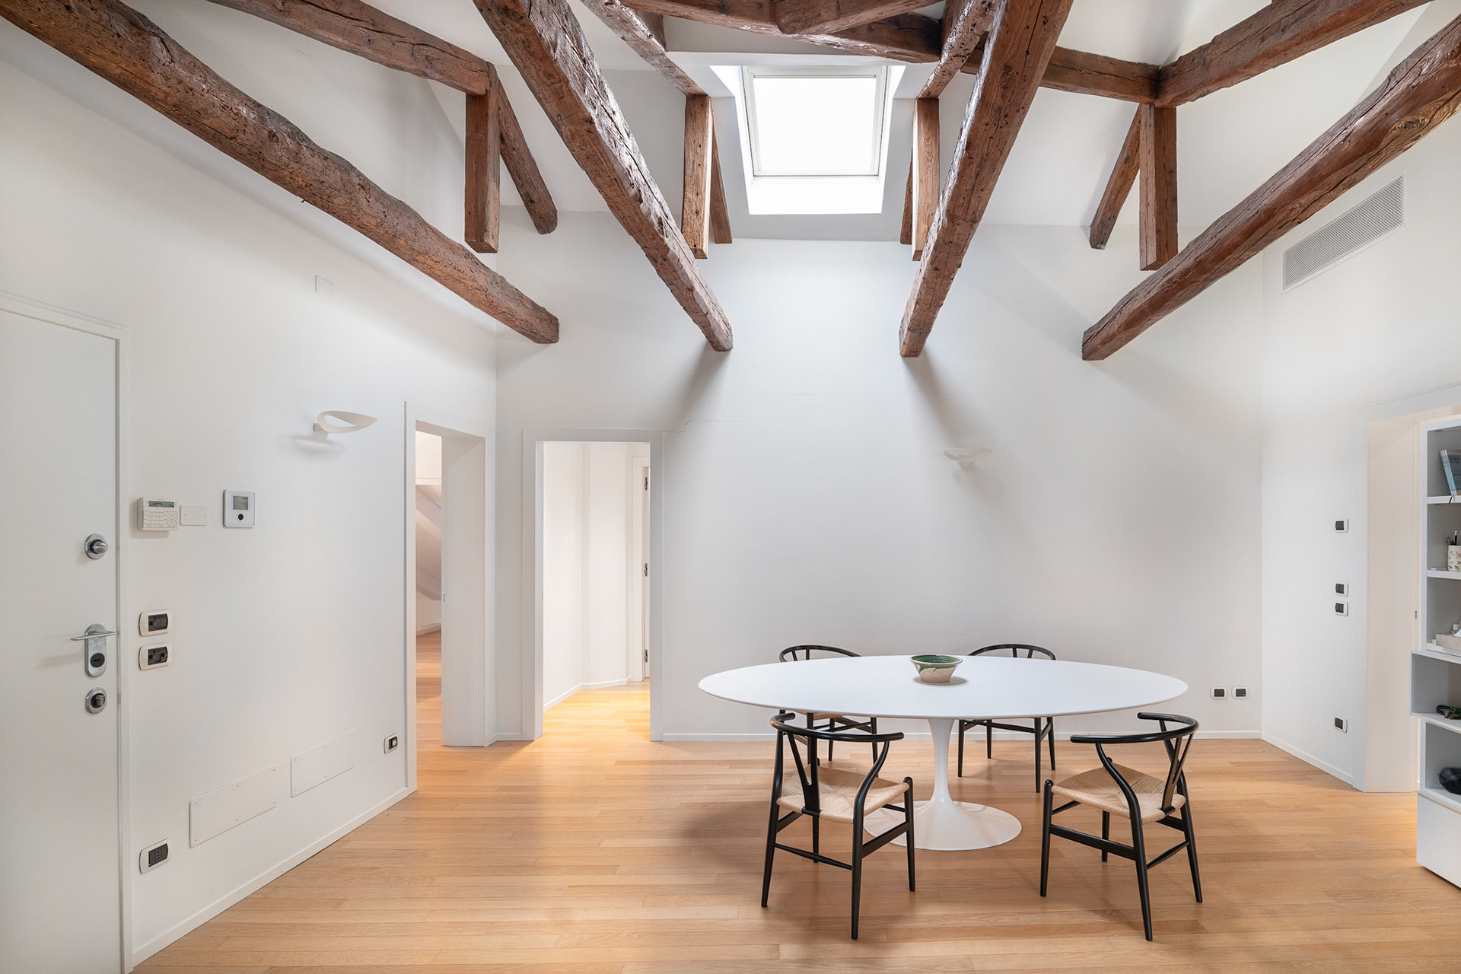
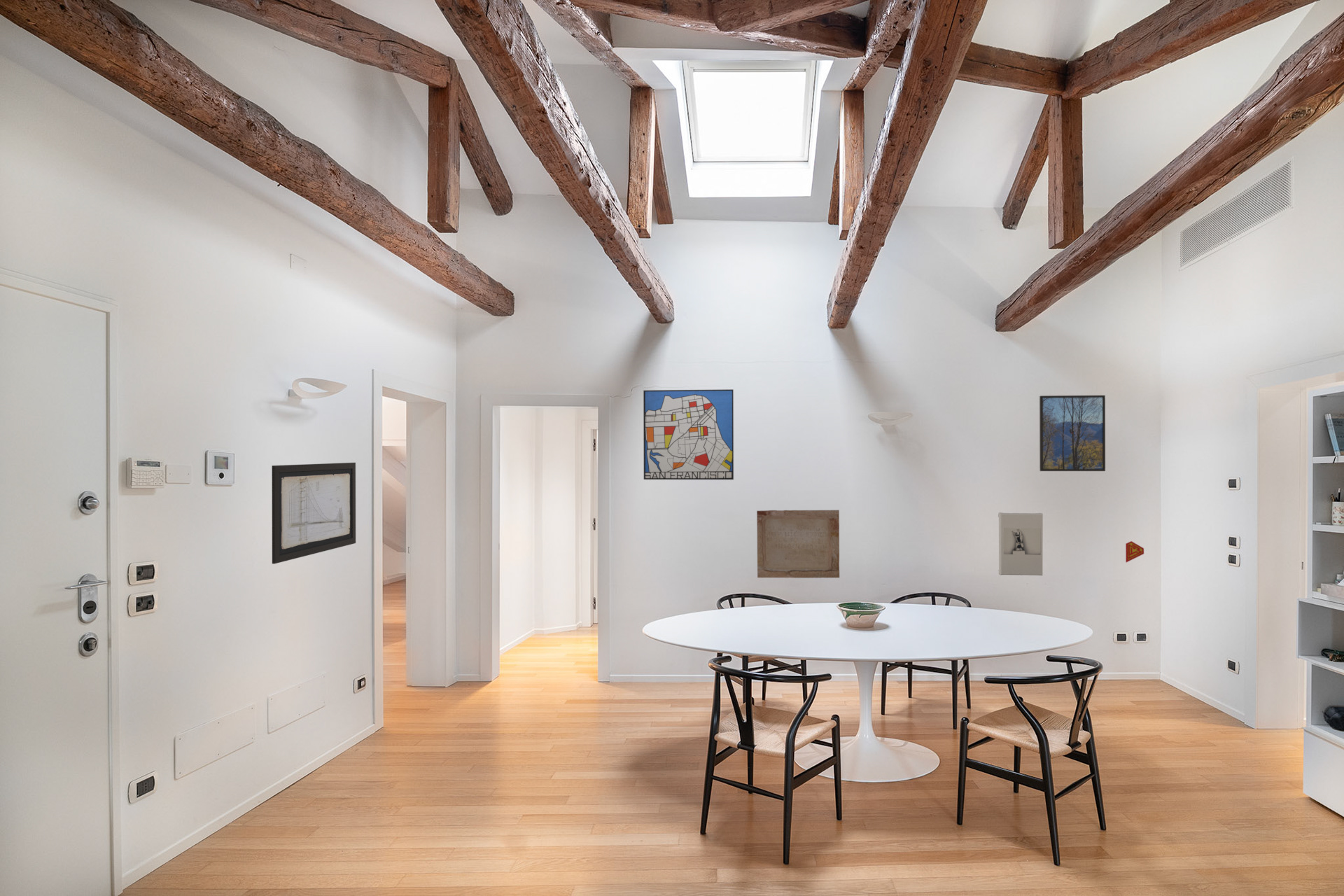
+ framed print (1072, 433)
+ wall sculpture (1021, 544)
+ decorative emblem (1131, 547)
+ wall art (318, 508)
+ wall art (688, 435)
+ stone plaque (797, 543)
